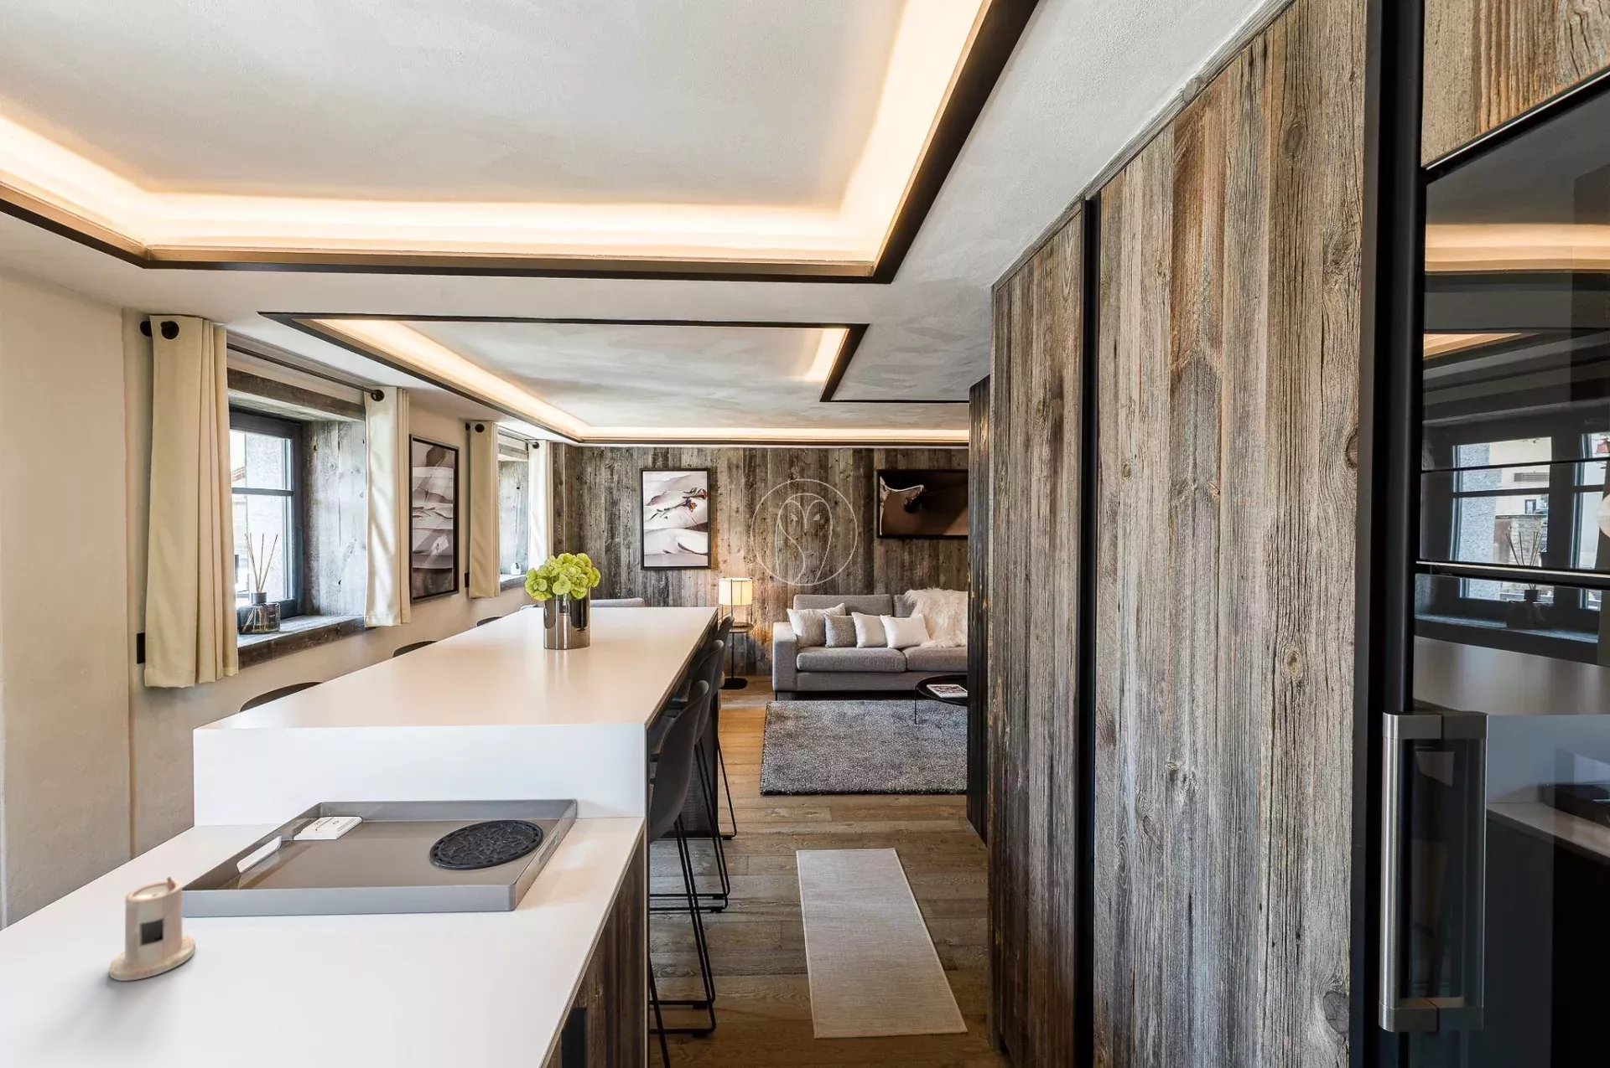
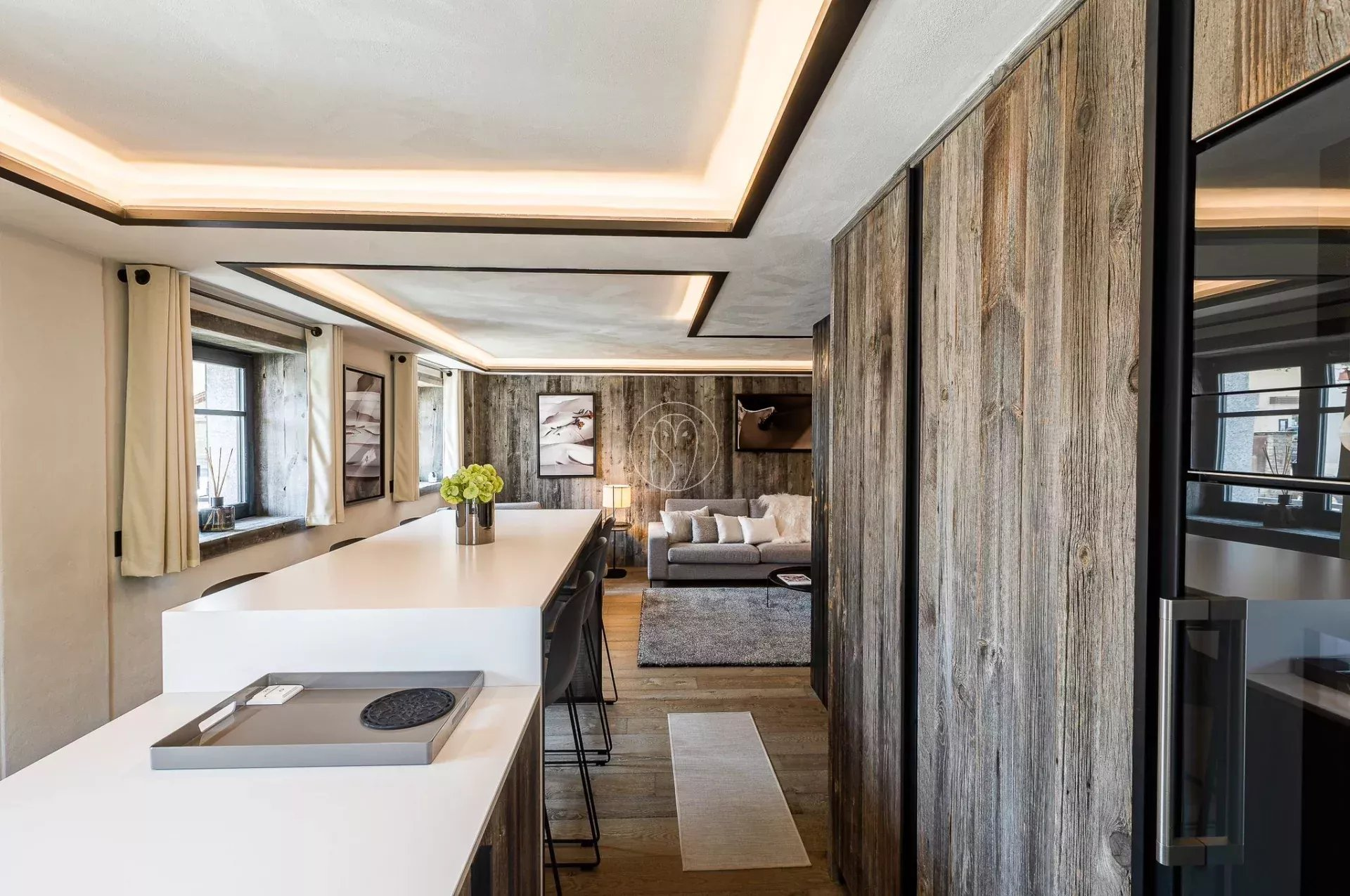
- candle (154, 920)
